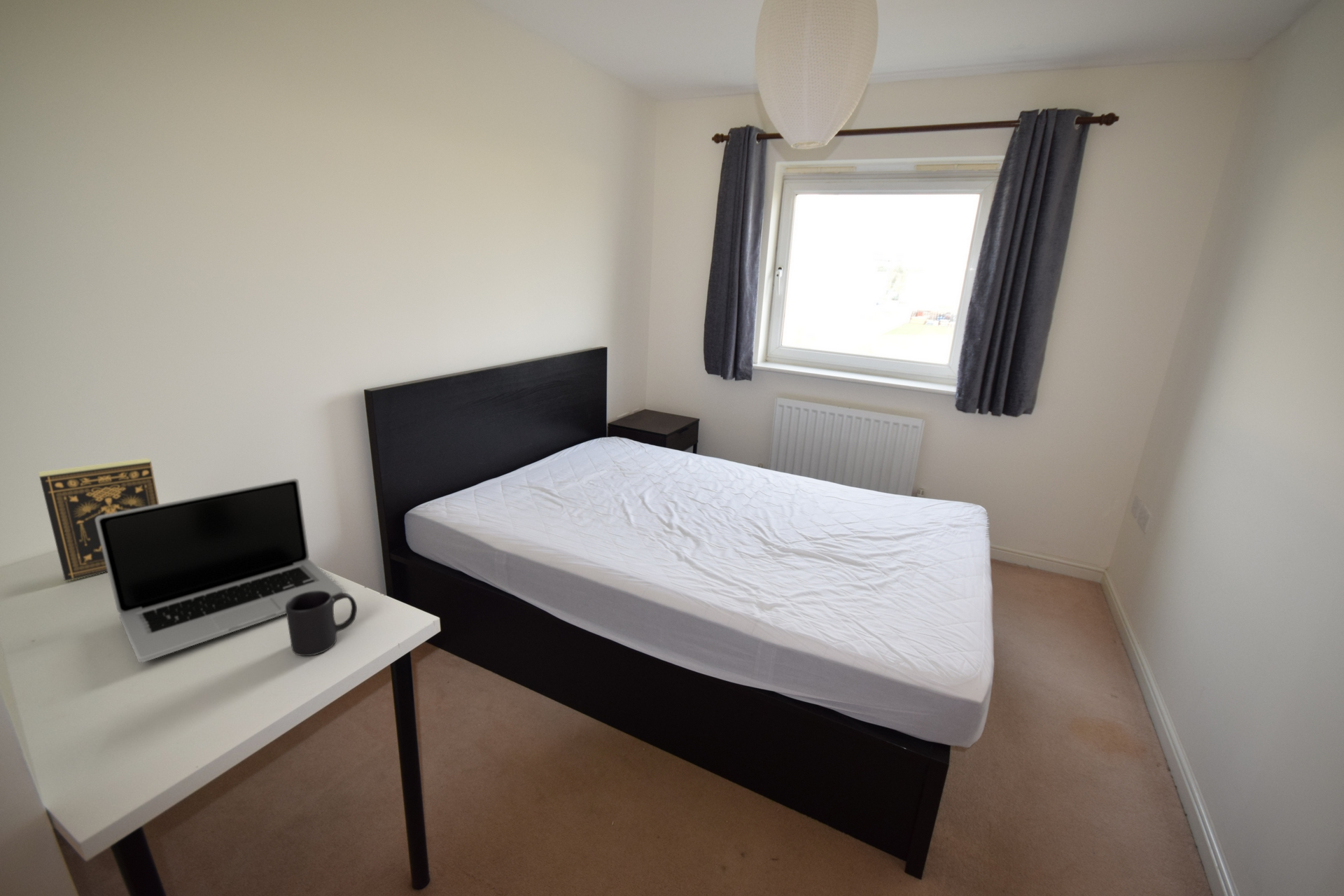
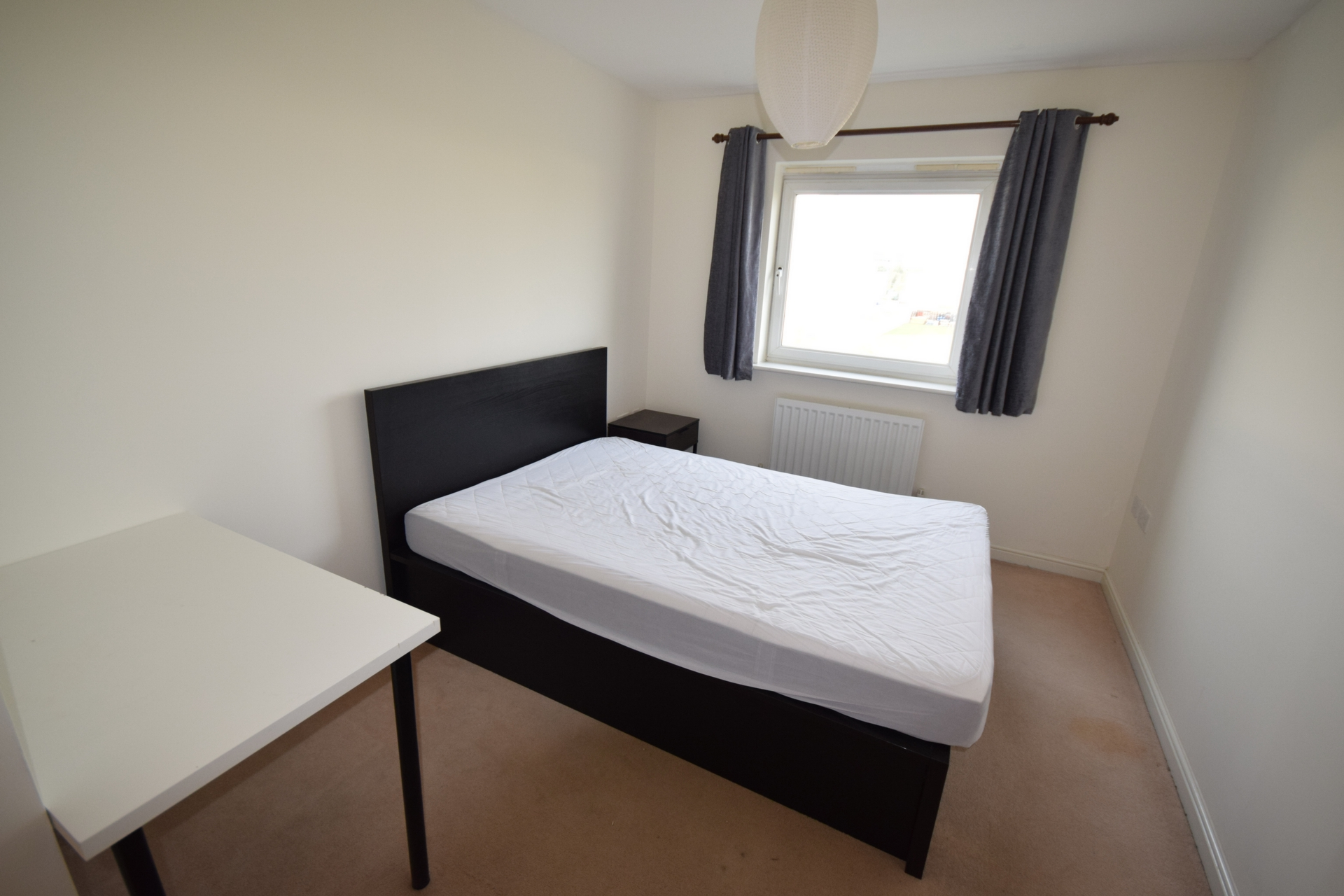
- book (107, 514)
- laptop (229, 559)
- mug (324, 618)
